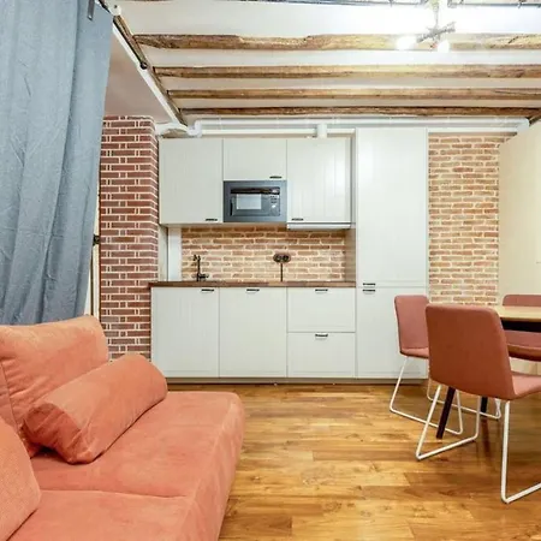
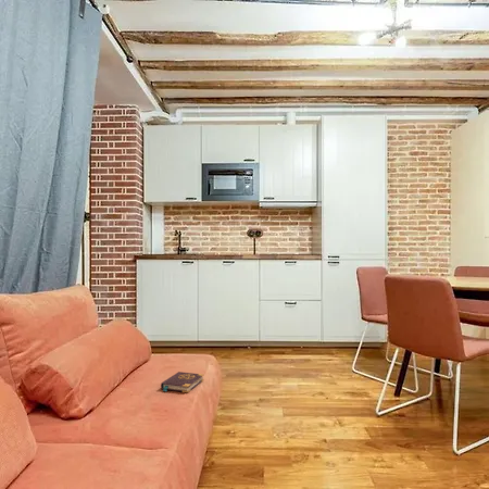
+ book (183, 381)
